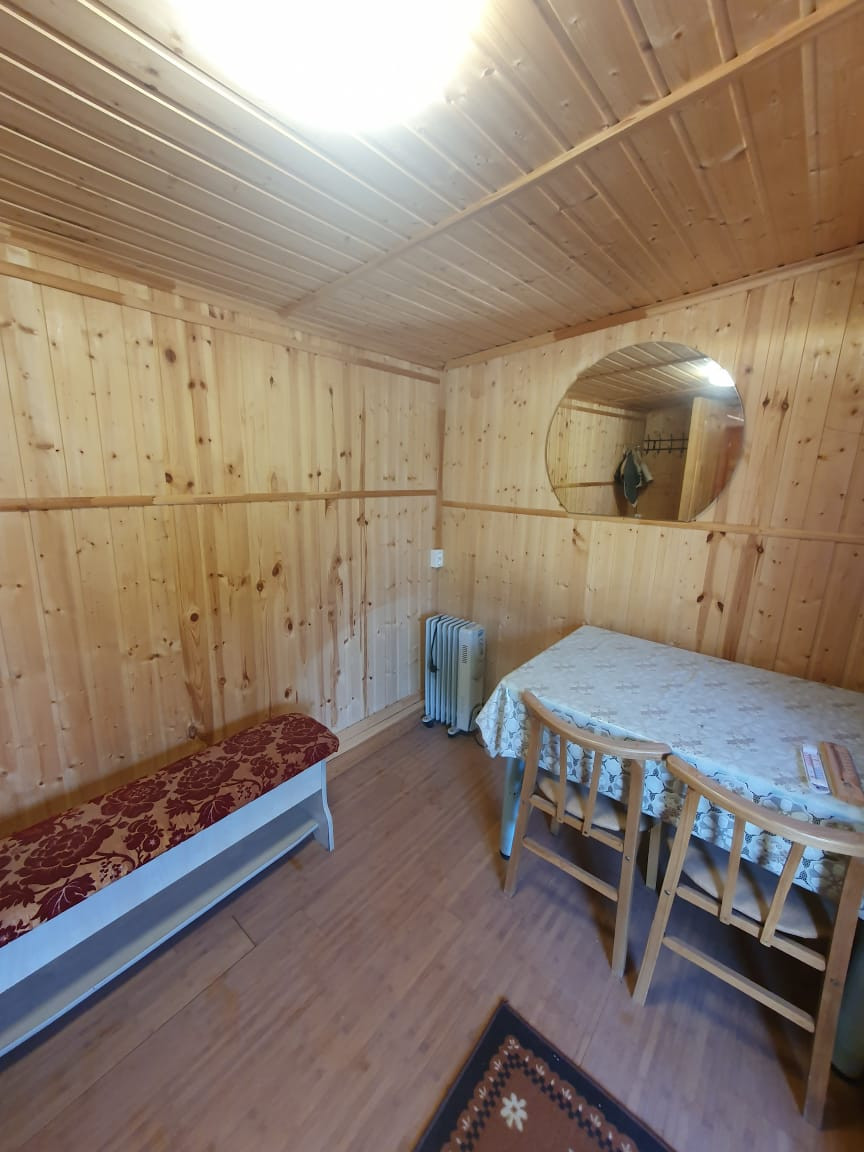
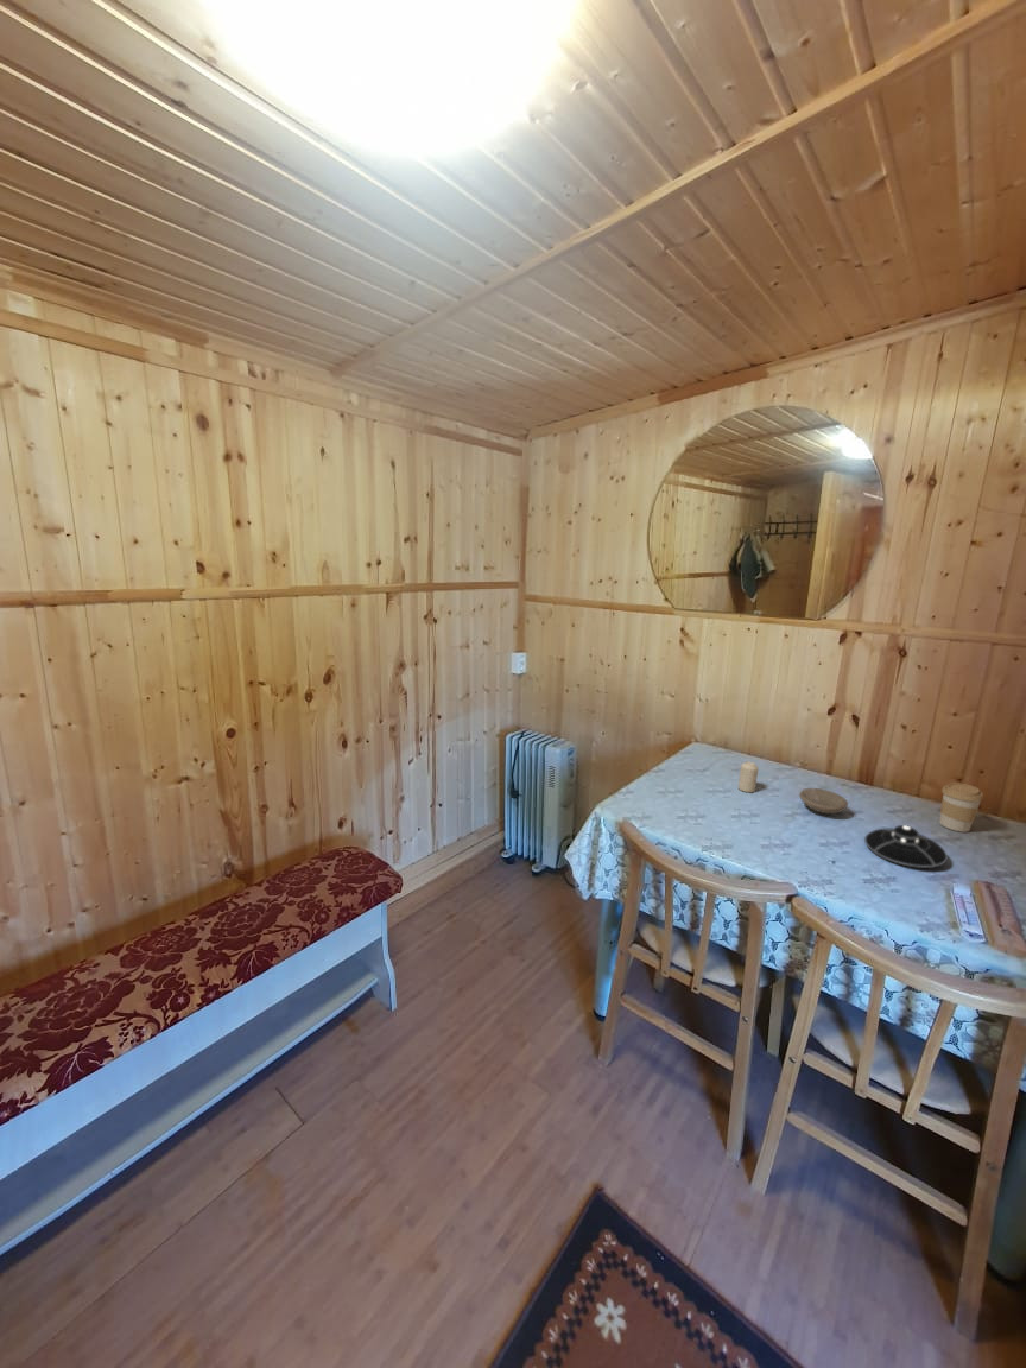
+ bowl (822, 803)
+ candle (748, 775)
+ coffee cup (958, 806)
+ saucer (906, 838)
